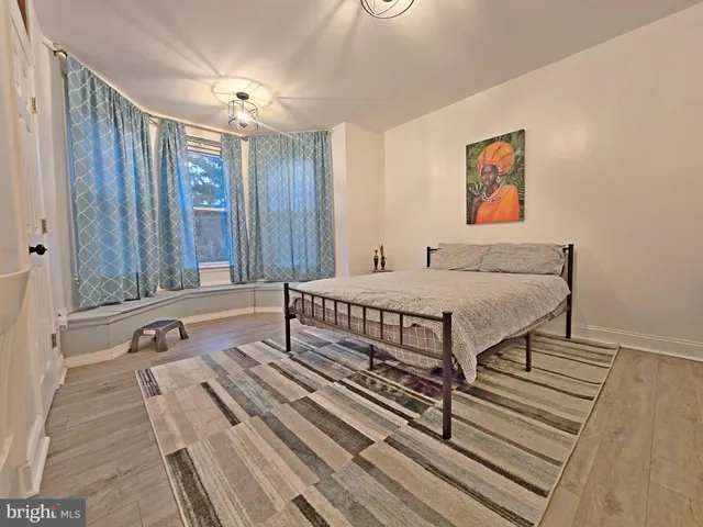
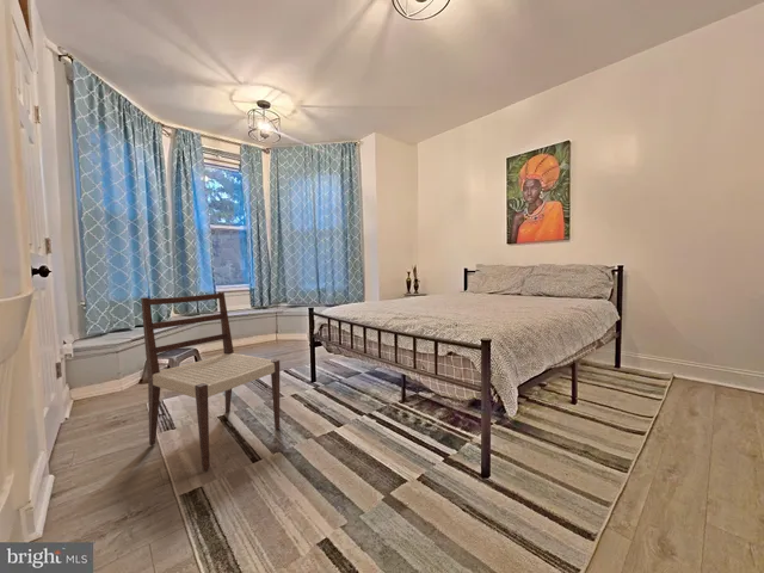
+ chair (212, 365)
